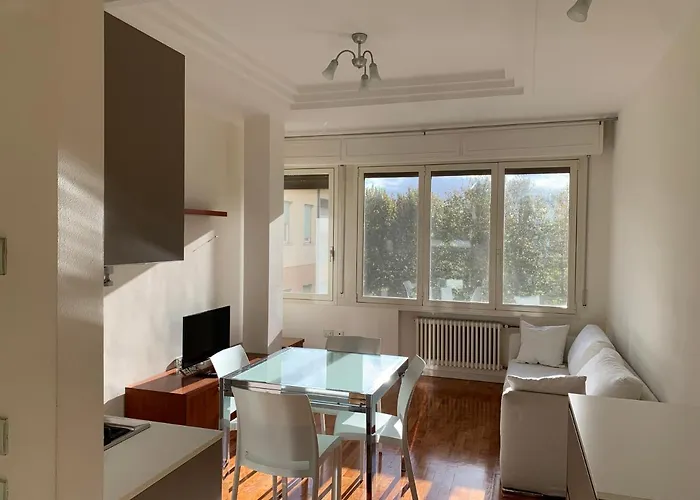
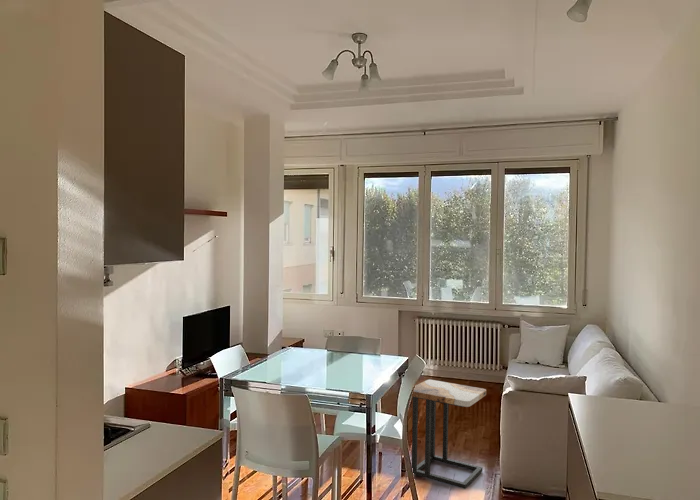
+ side table (446, 431)
